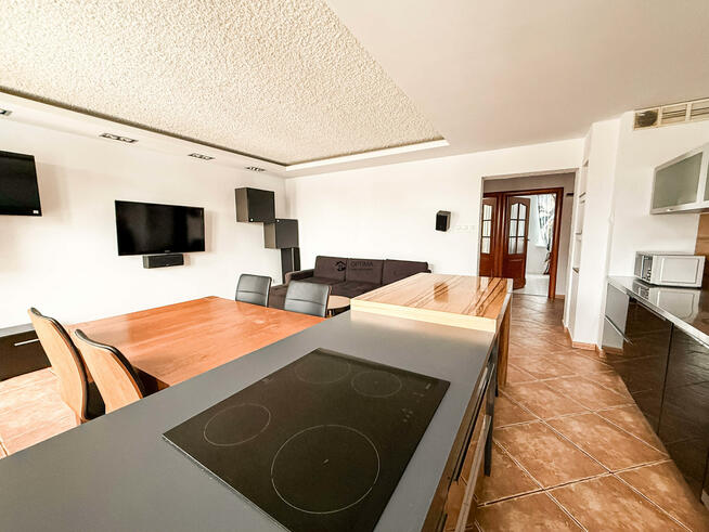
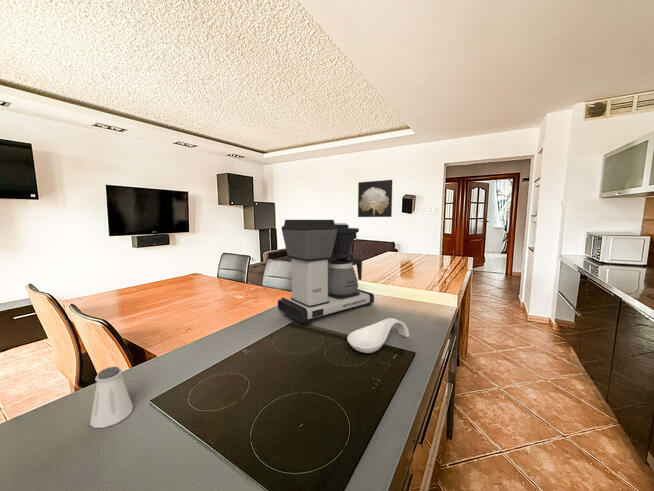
+ saltshaker (110, 393)
+ wall art (374, 199)
+ coffee maker (329, 265)
+ spoon rest (379, 333)
